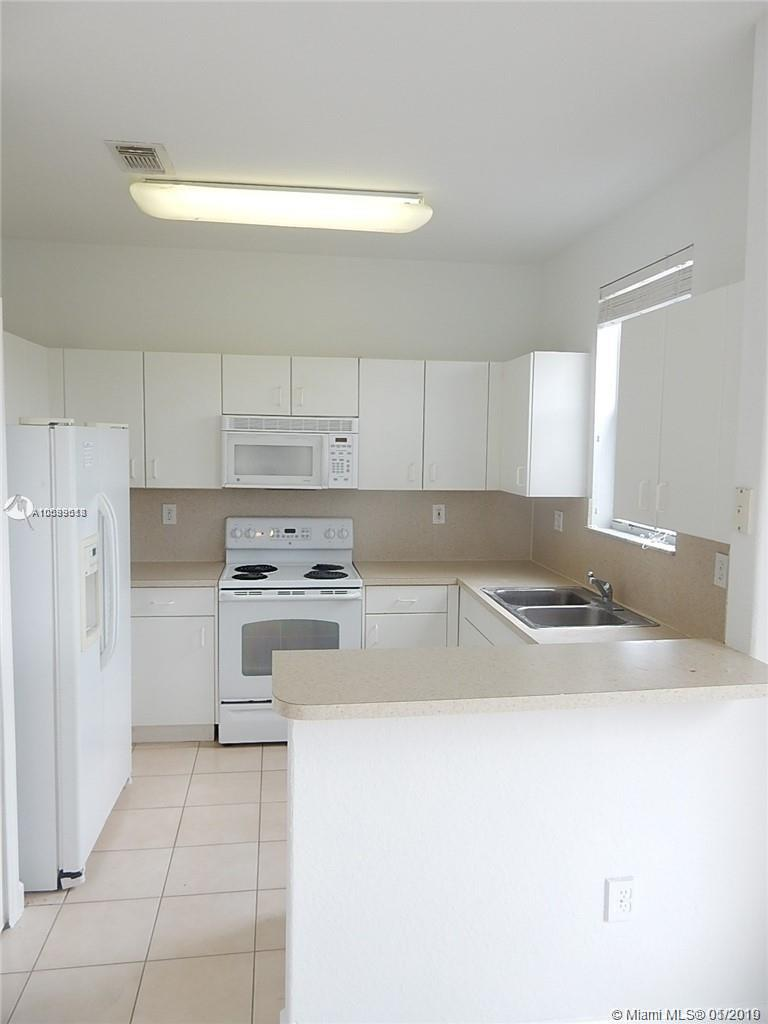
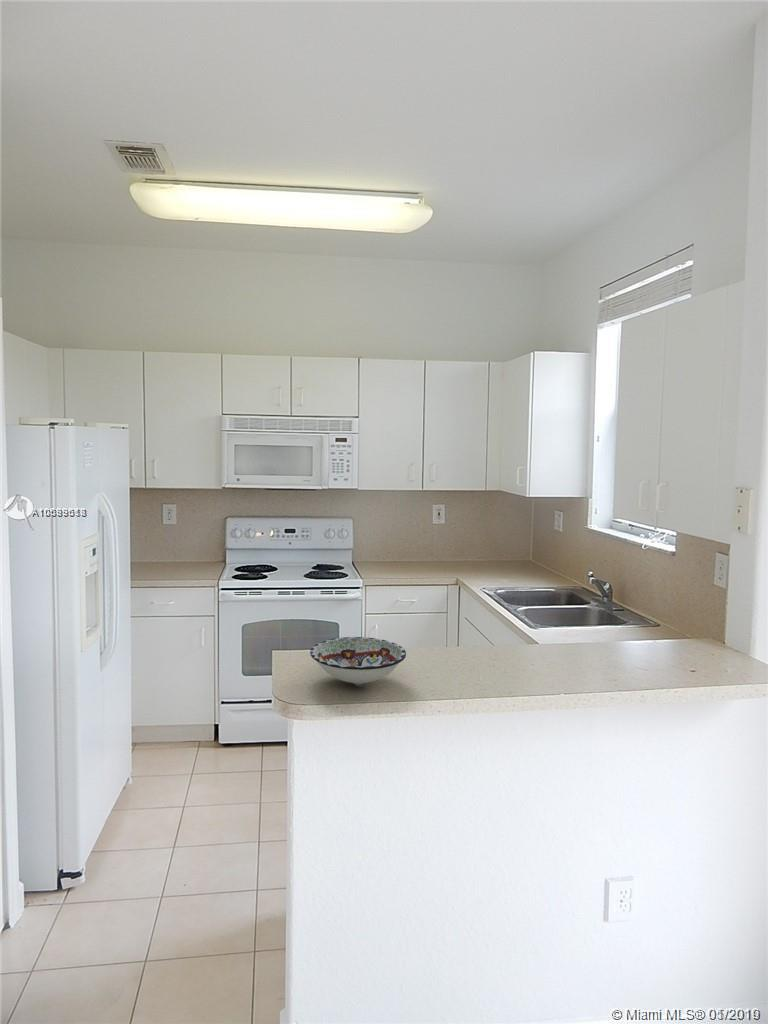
+ bowl (357, 666)
